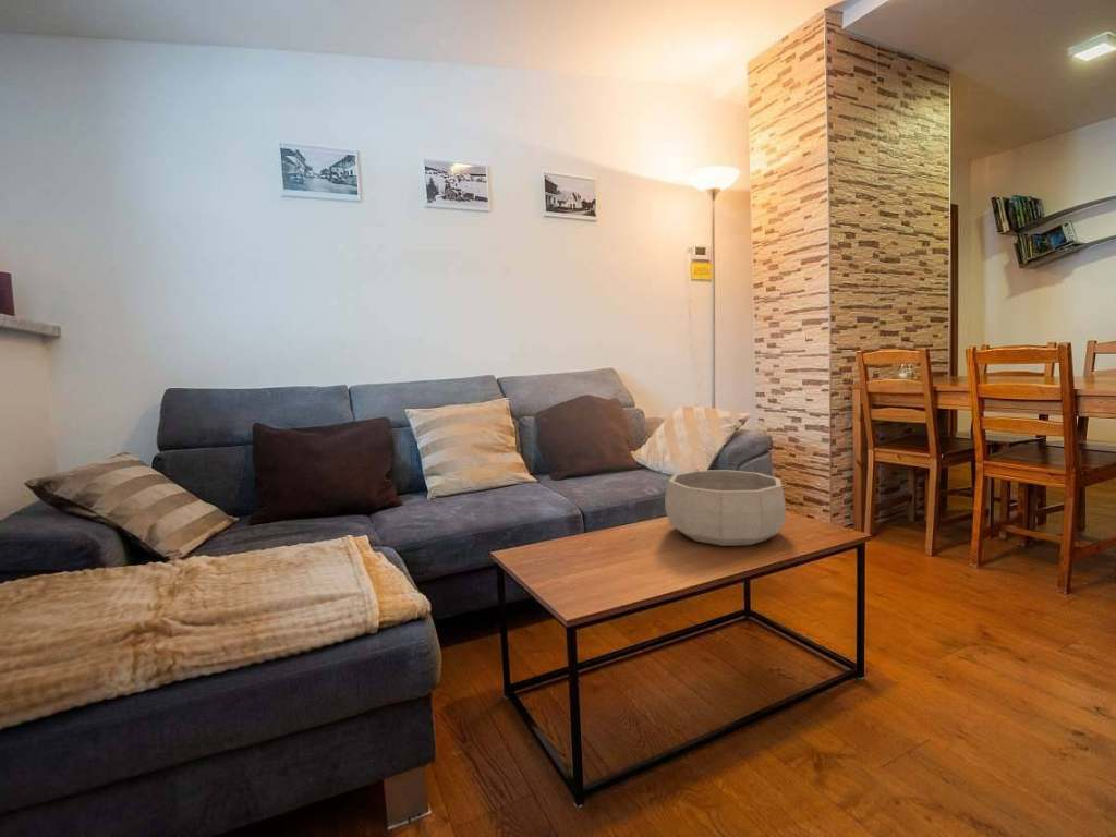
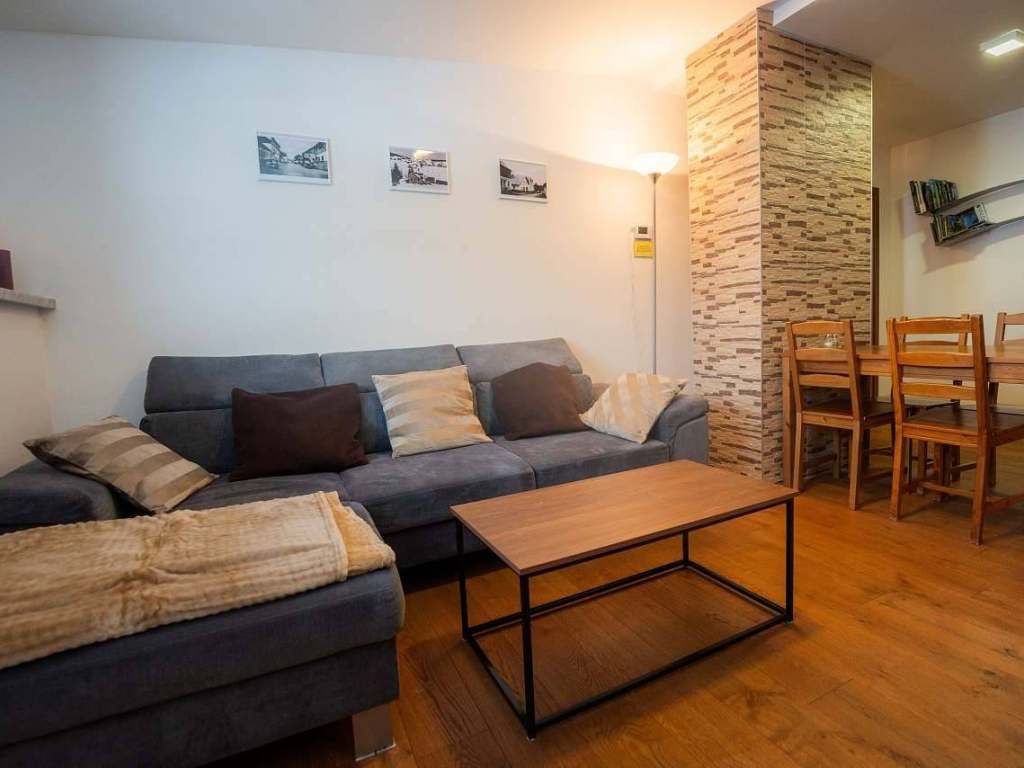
- decorative bowl (724, 506)
